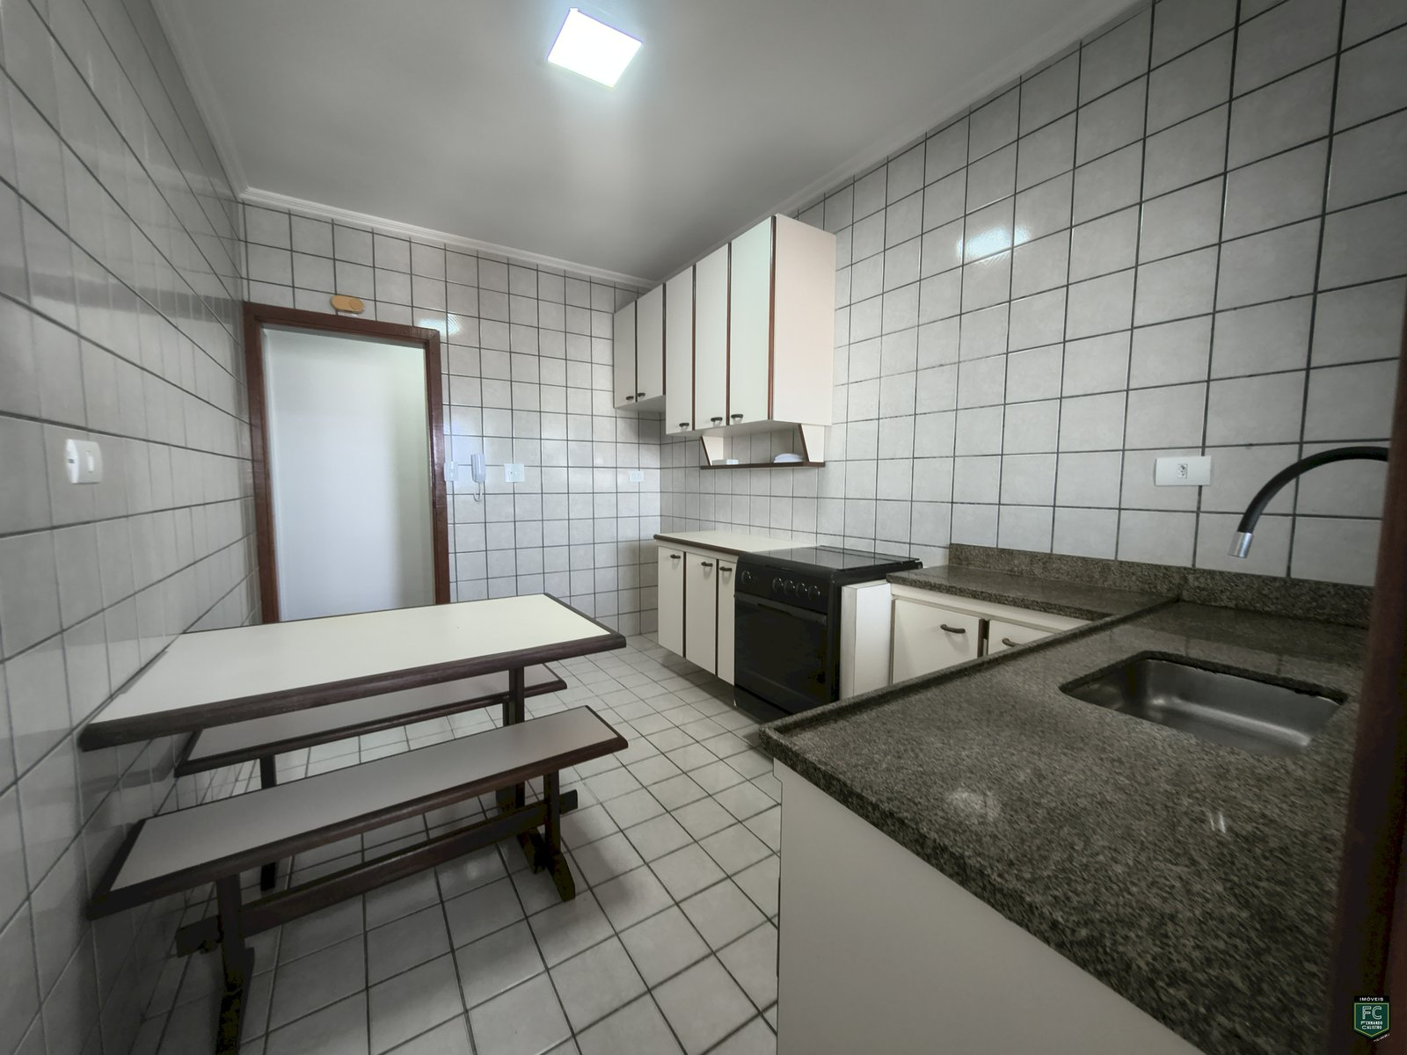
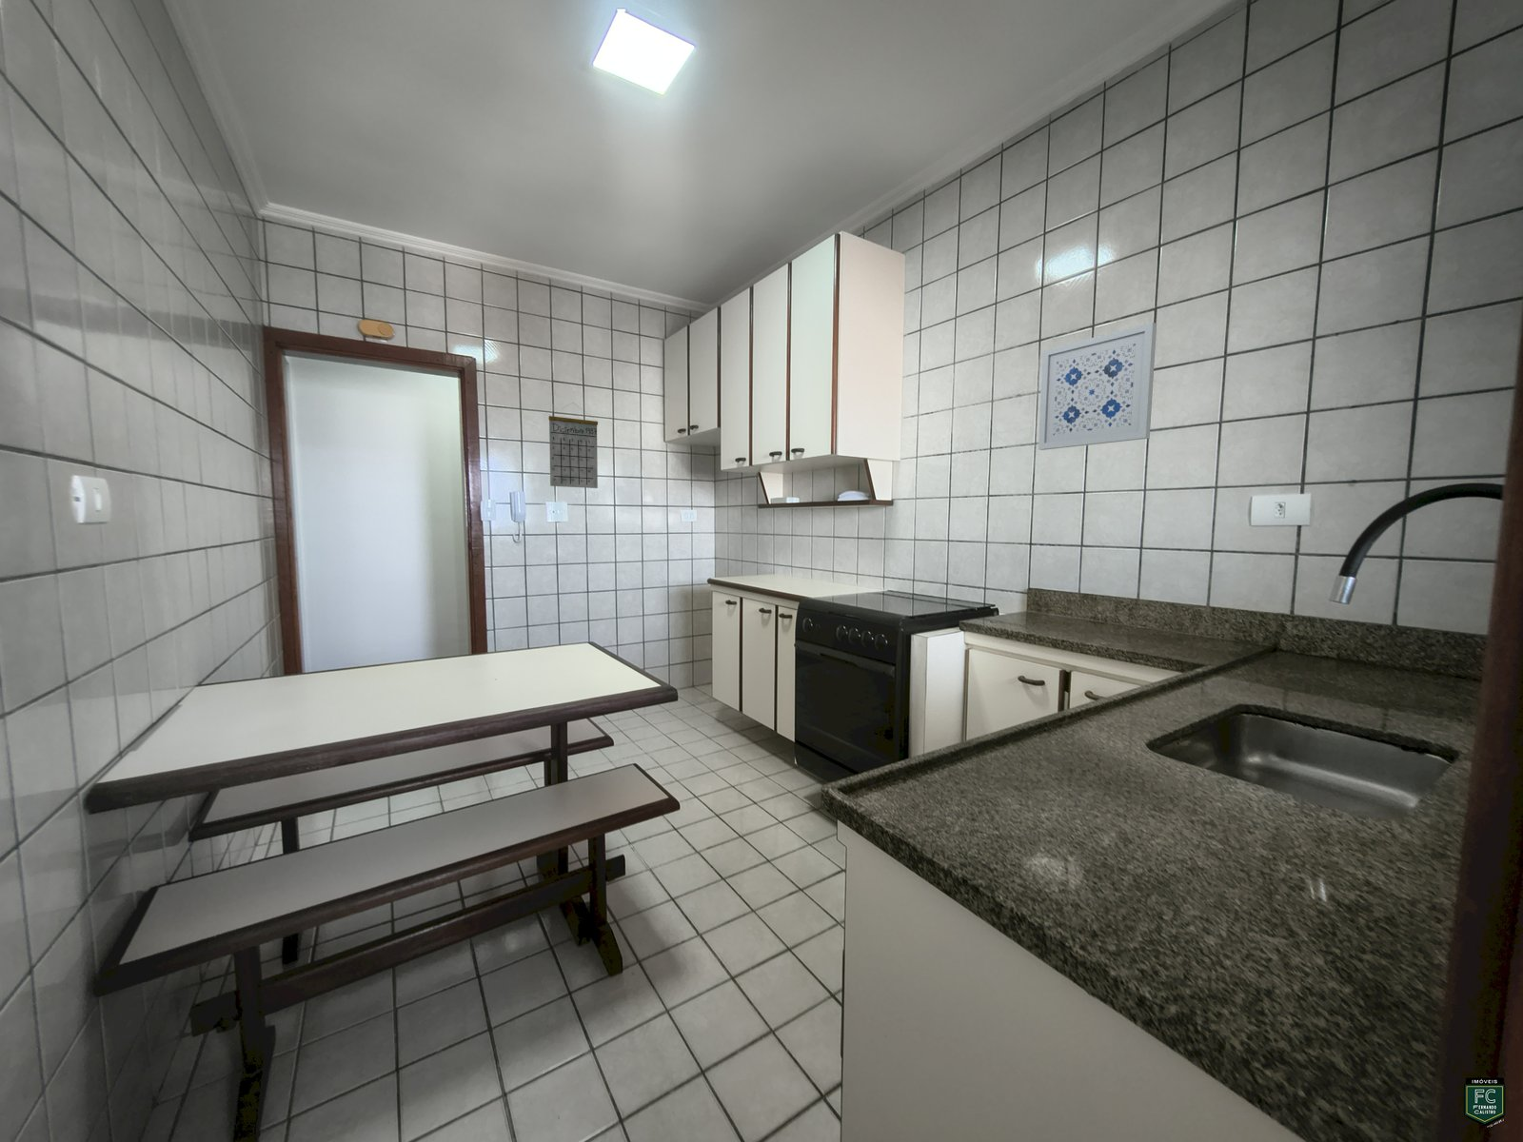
+ calendar (574, 444)
+ wall art (1092, 391)
